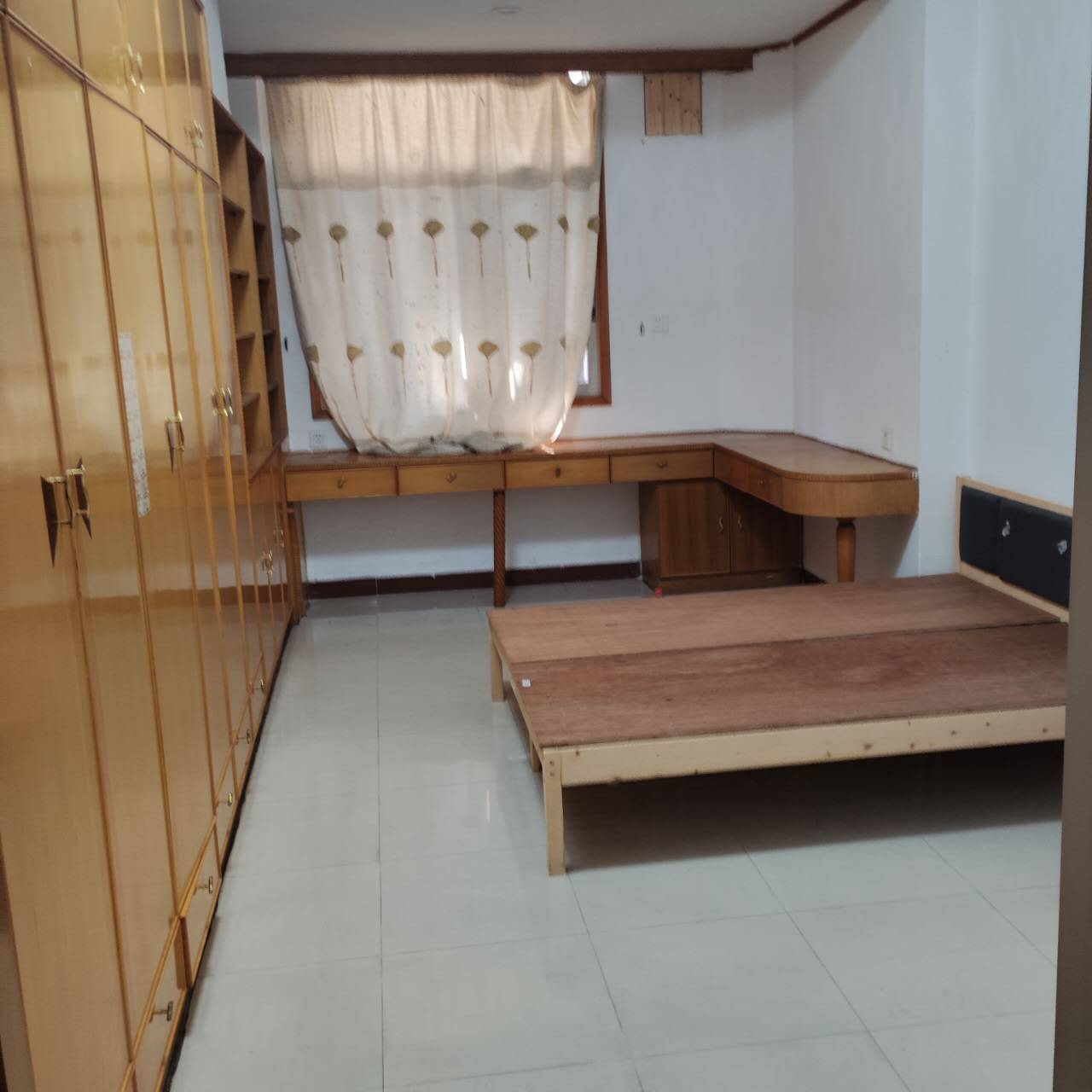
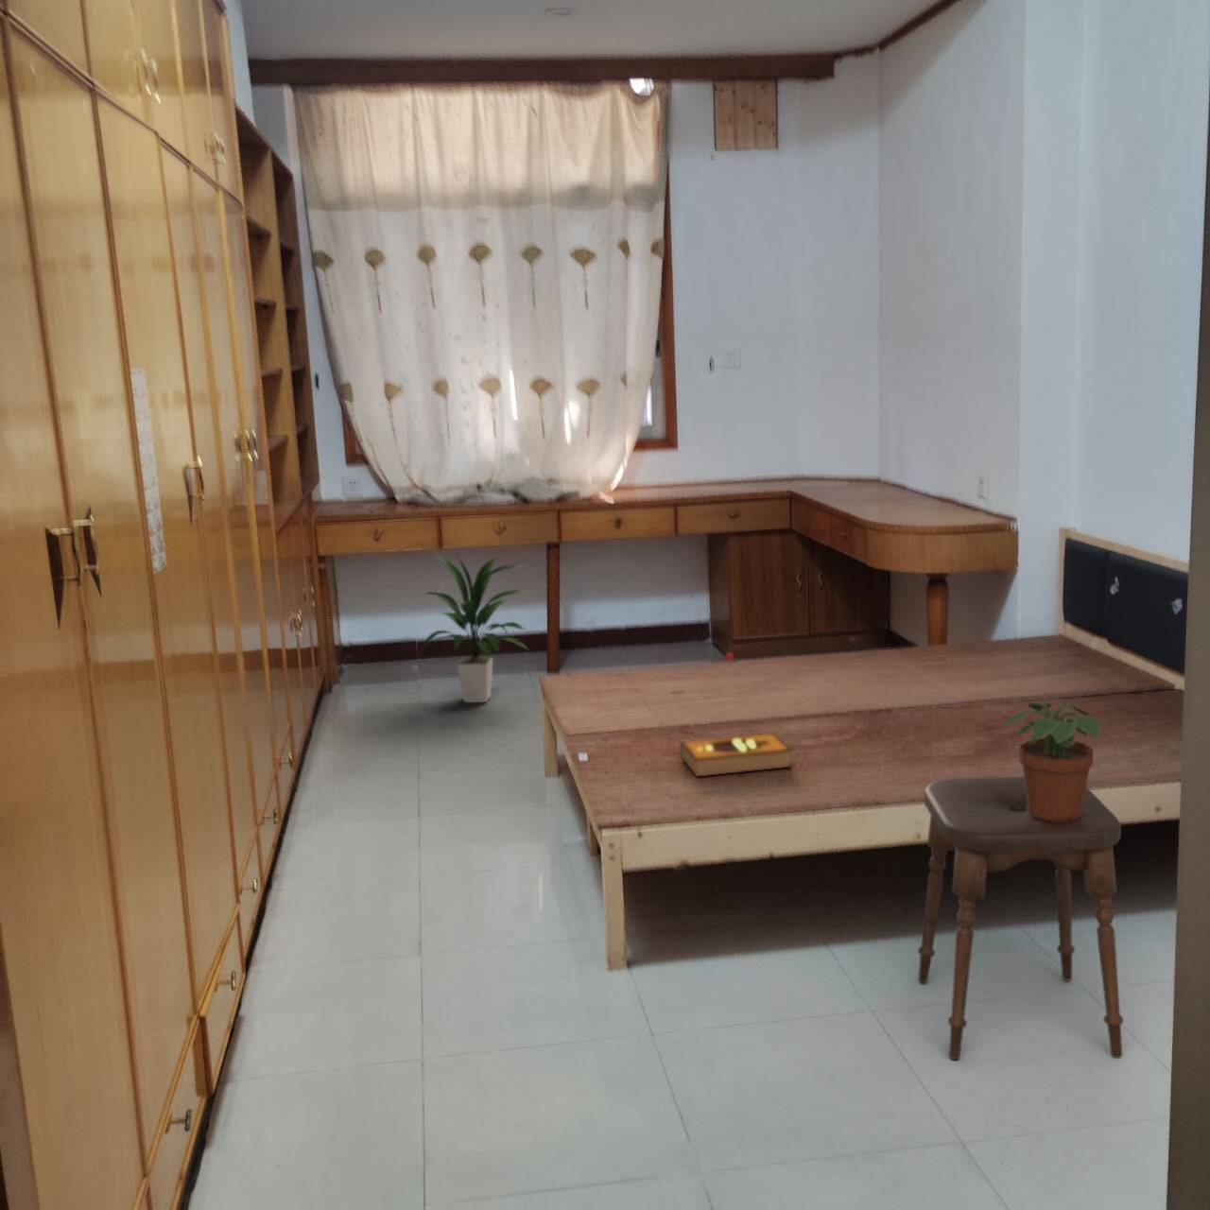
+ stool (983, 898)
+ indoor plant (476, 625)
+ hardback book (735, 752)
+ potted plant (1053, 759)
